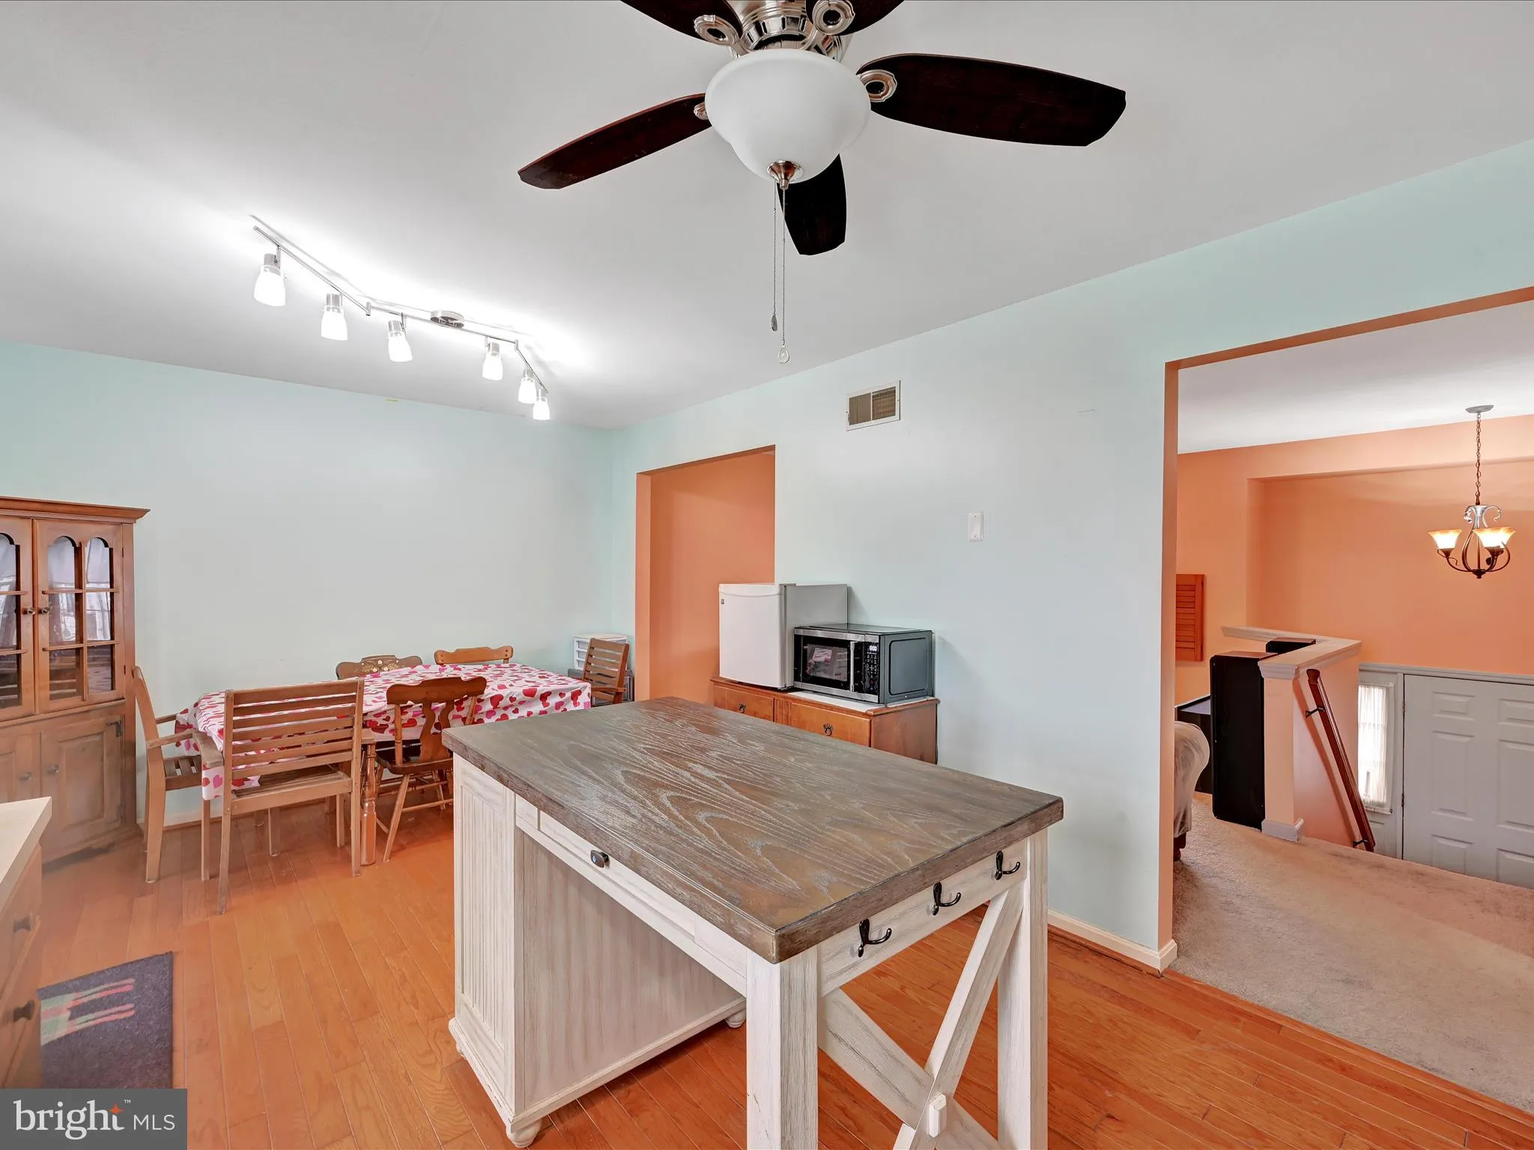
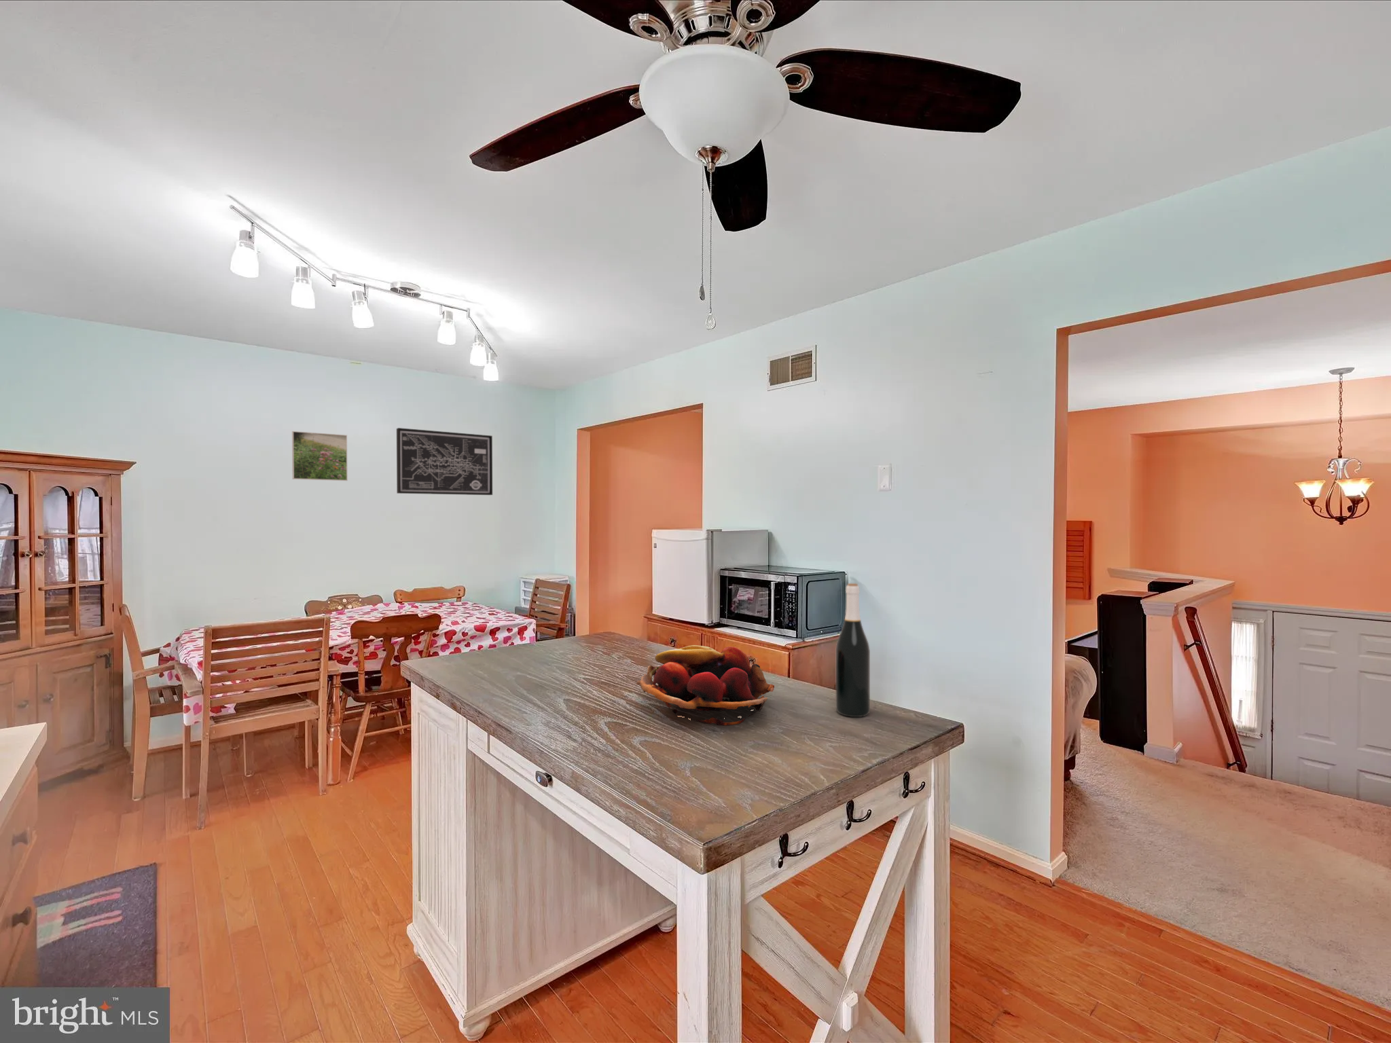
+ fruit basket (705, 678)
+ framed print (320, 456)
+ wine bottle (852, 647)
+ wall art (446, 463)
